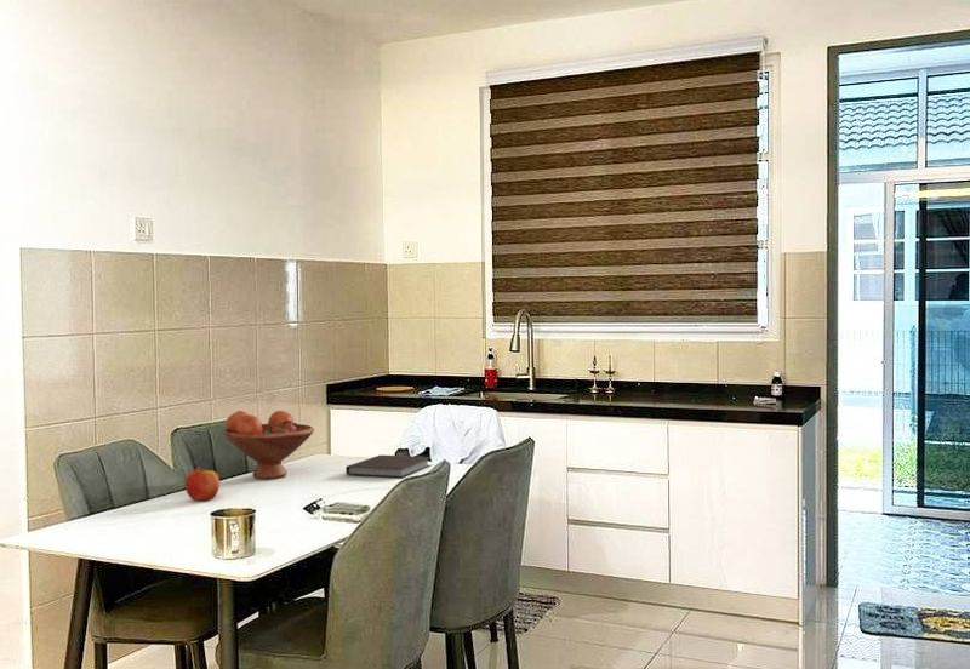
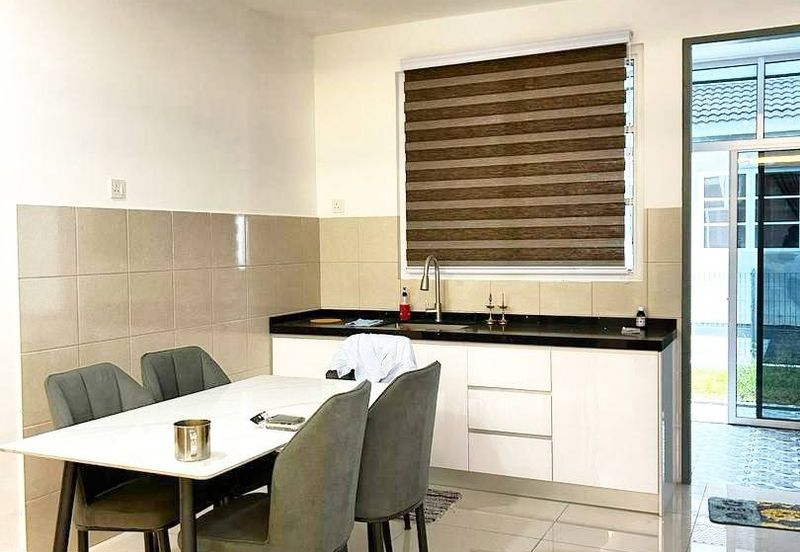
- fruit bowl (269, 444)
- fruit (202, 482)
- notebook (389, 465)
